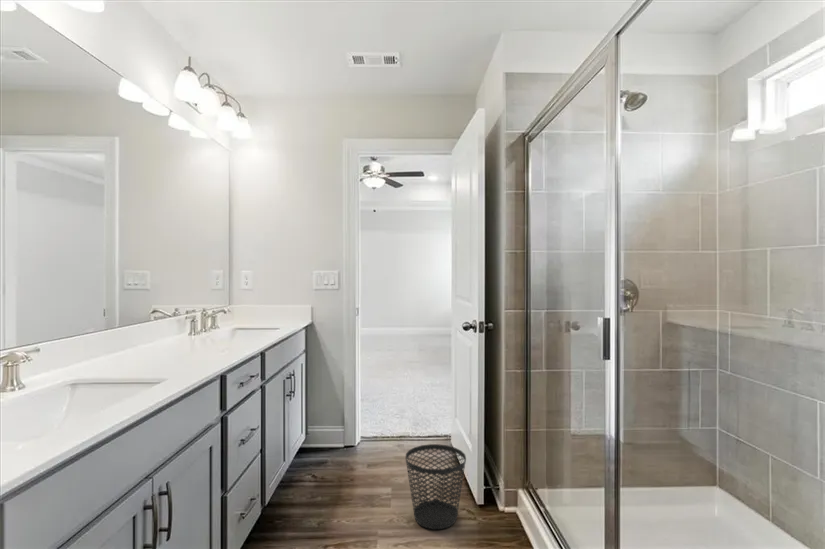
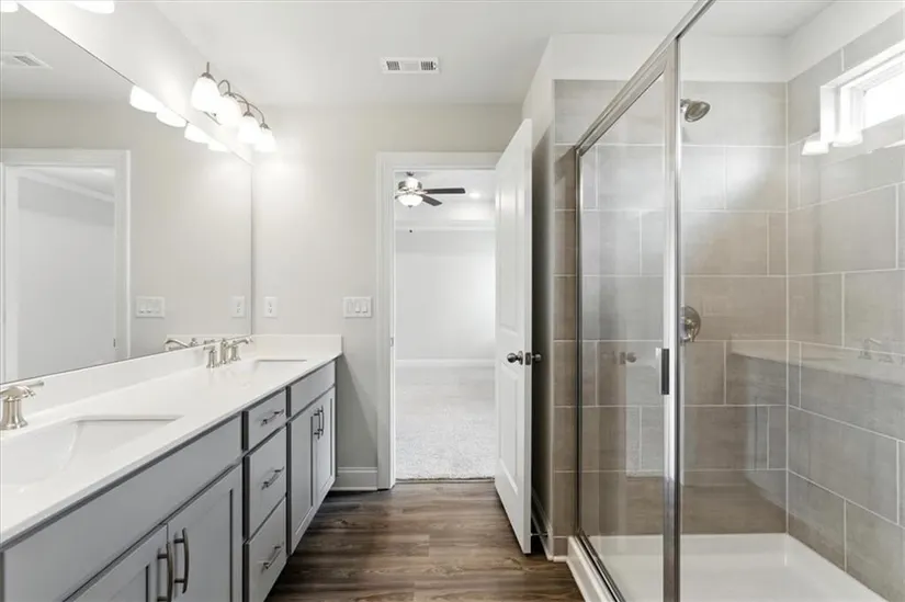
- wastebasket (435, 486)
